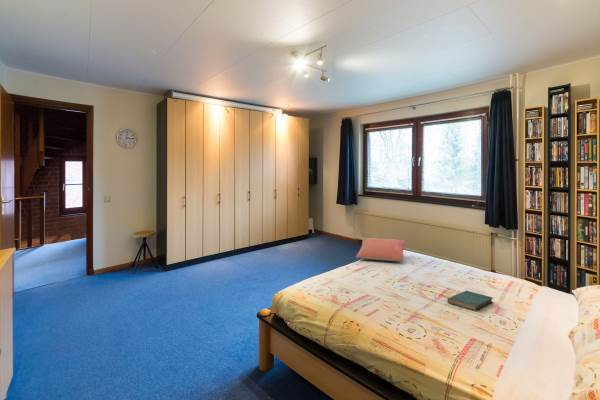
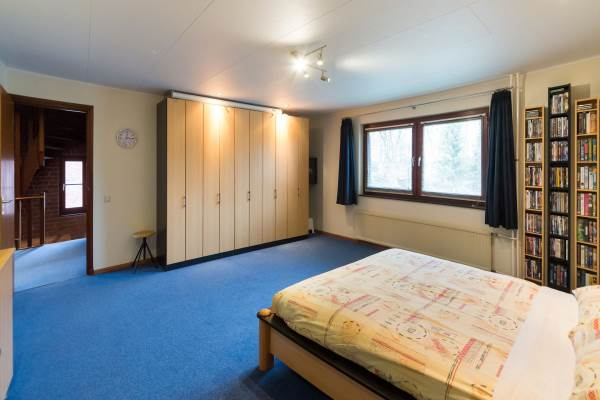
- book (470, 299)
- pillow (381, 249)
